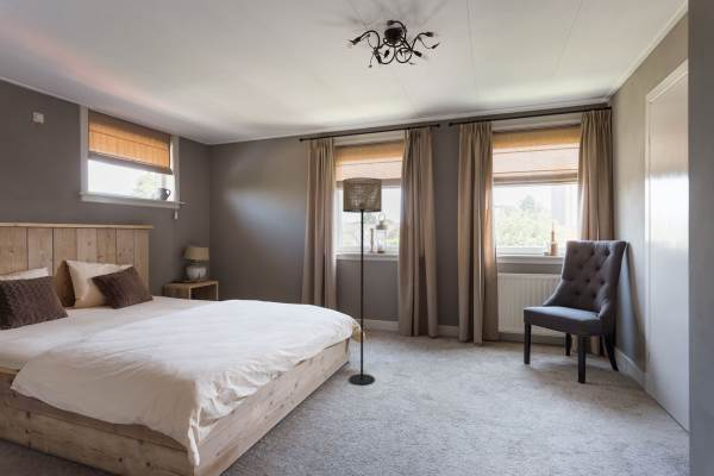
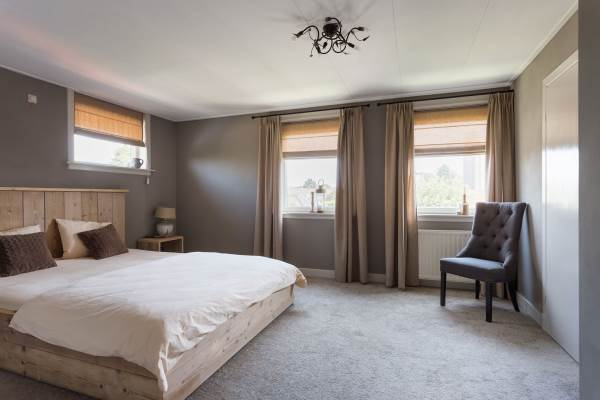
- floor lamp (362, 280)
